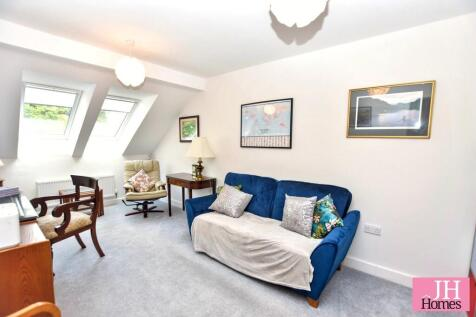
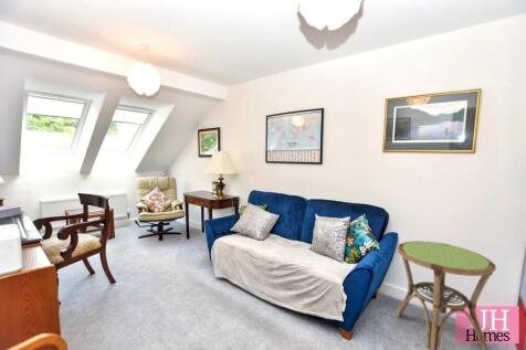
+ side table (439, 291)
